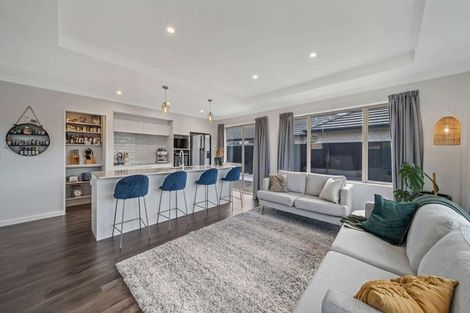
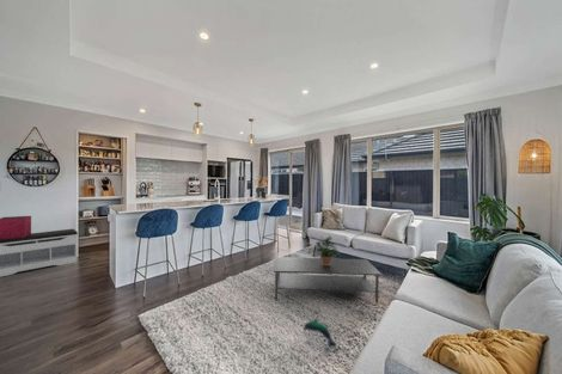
+ potted plant (324, 250)
+ storage bin (14, 227)
+ bench (36, 250)
+ plush toy (318, 331)
+ coffee table (323, 277)
